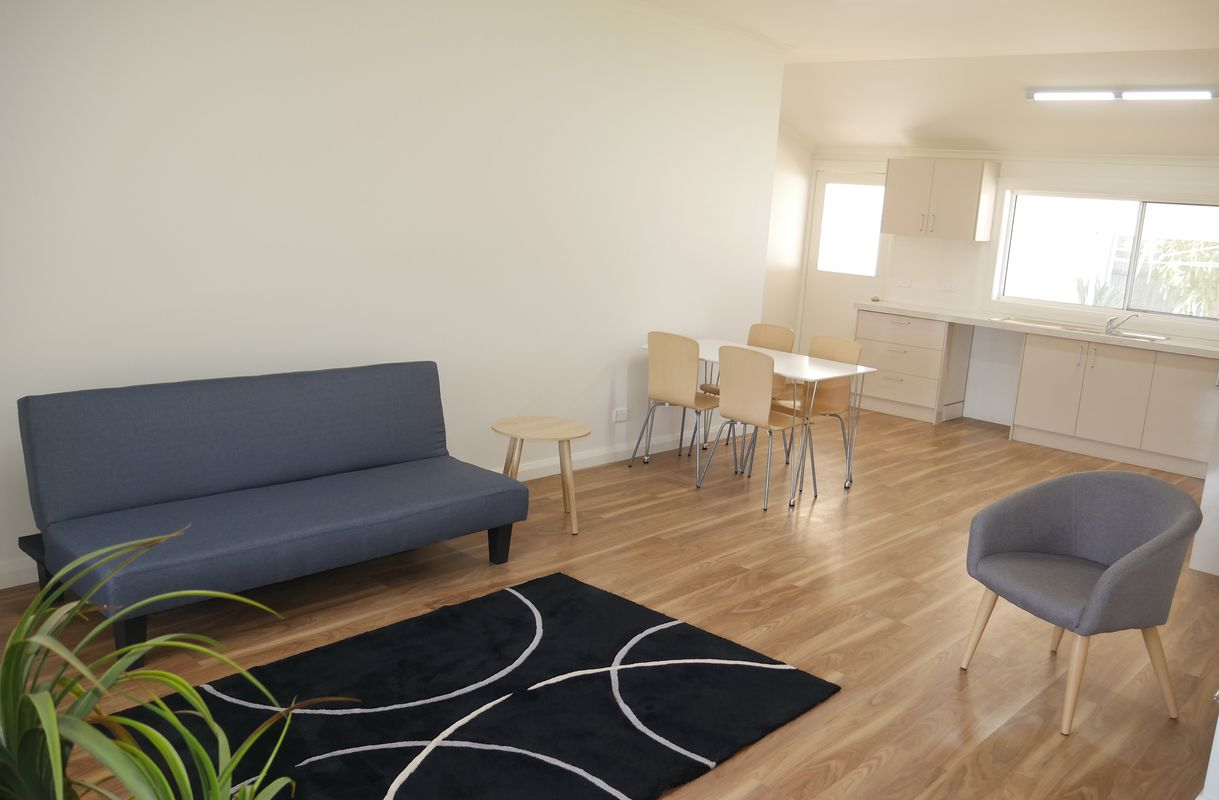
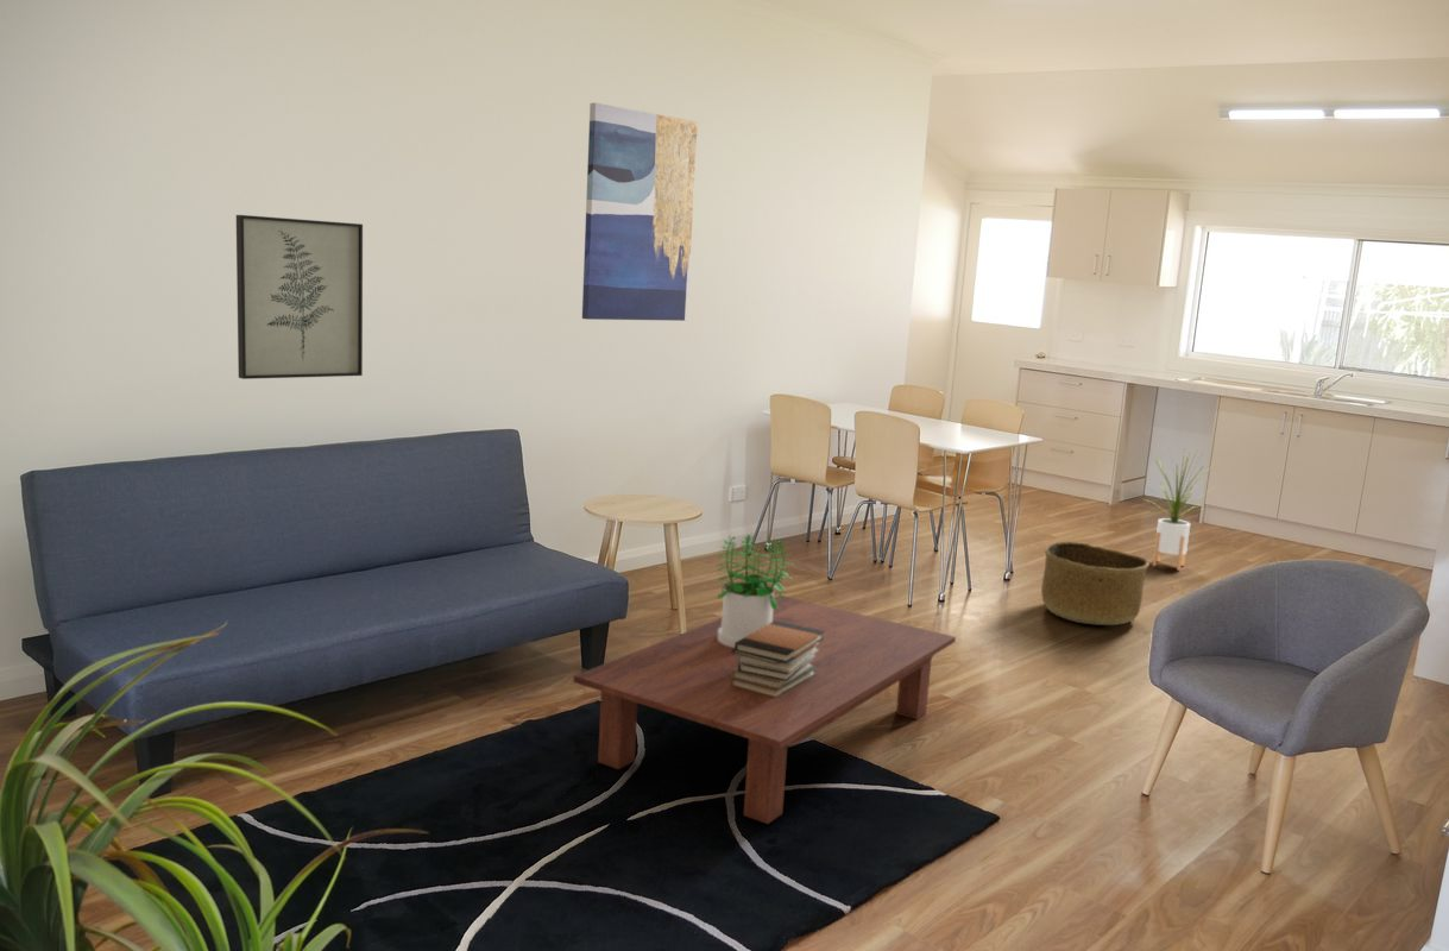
+ coffee table (777, 697)
+ basket (1091, 584)
+ book stack (777, 657)
+ potted plant (751, 587)
+ wall art (641, 218)
+ house plant (1173, 508)
+ wall art (302, 298)
